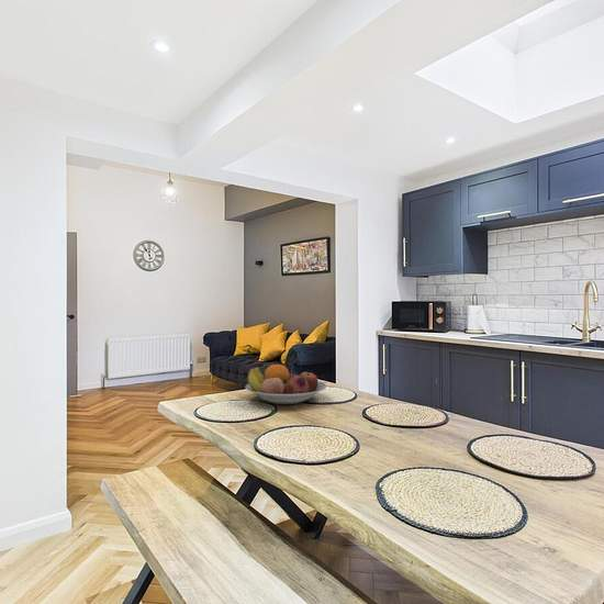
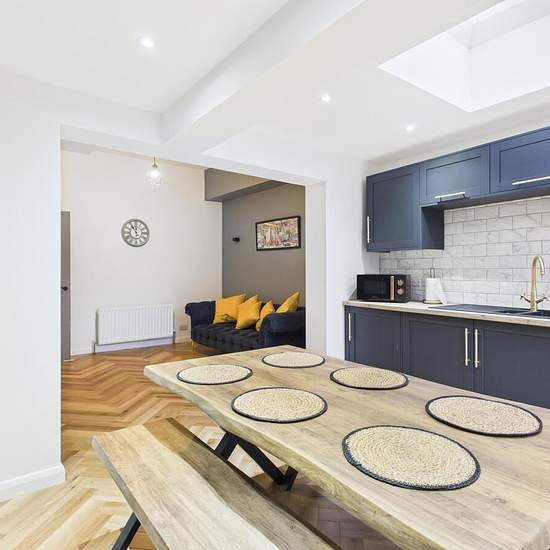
- fruit bowl (286, 382)
